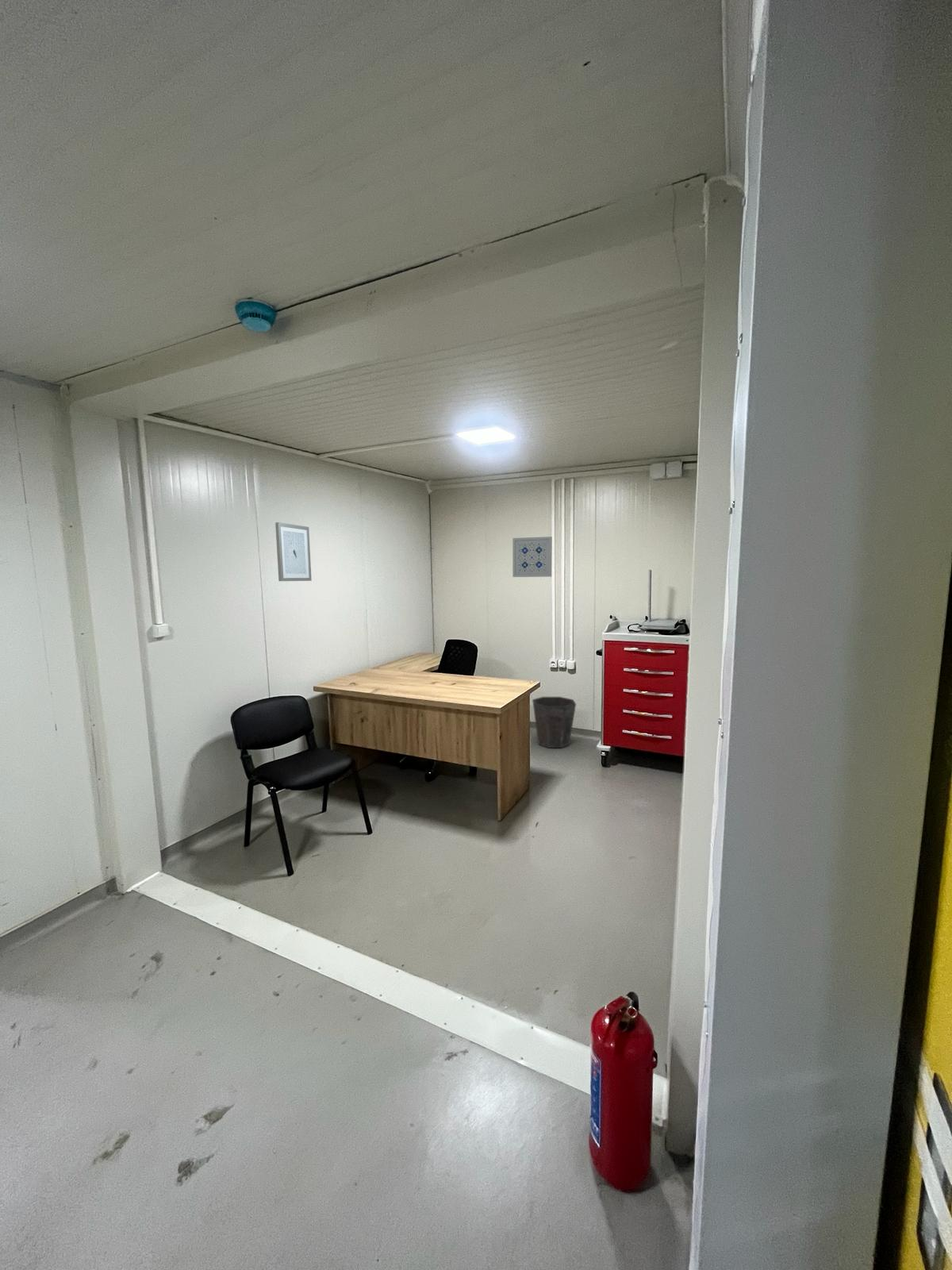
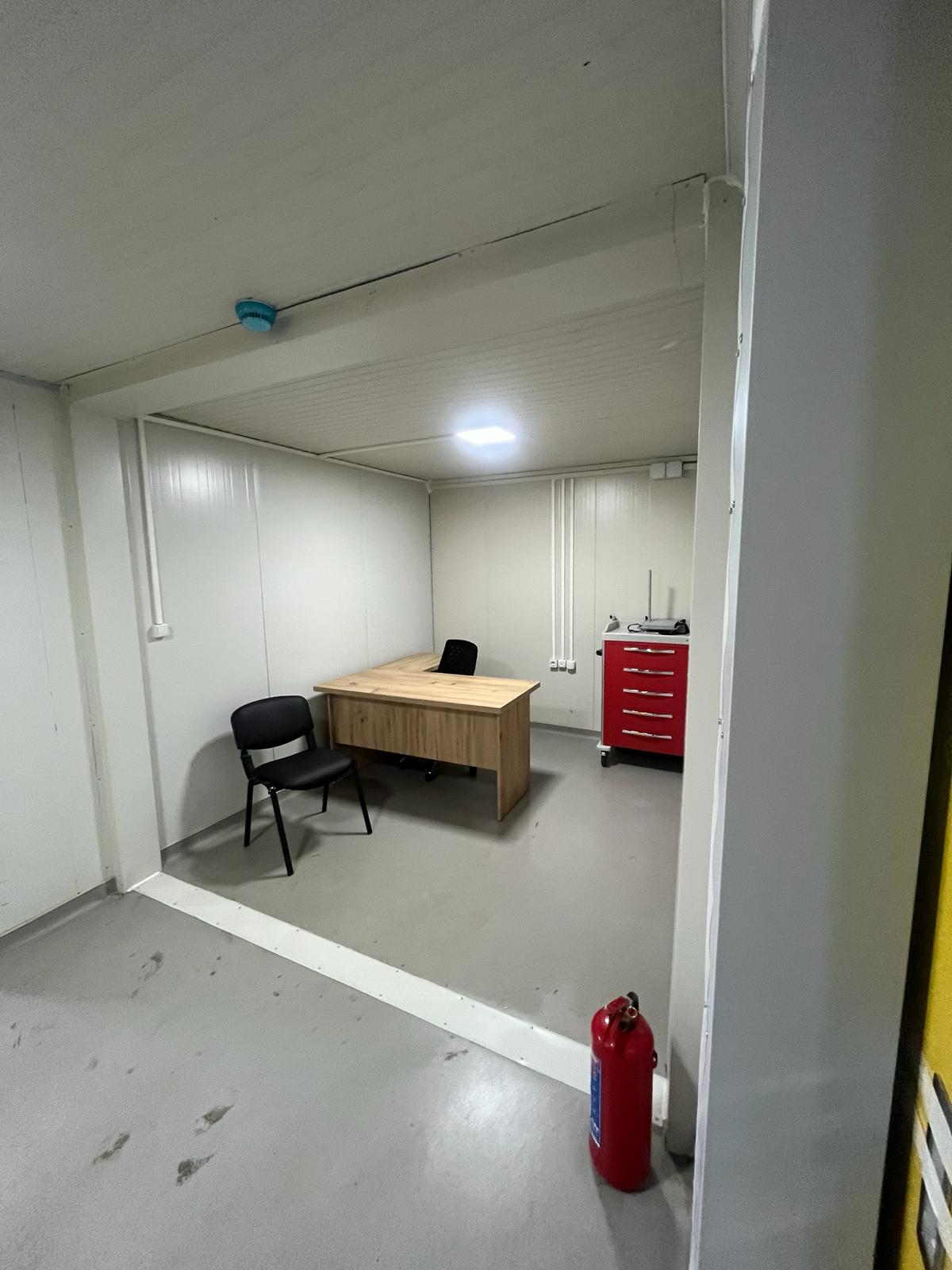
- wall art (294, 552)
- waste bin (553, 722)
- wall art (532, 557)
